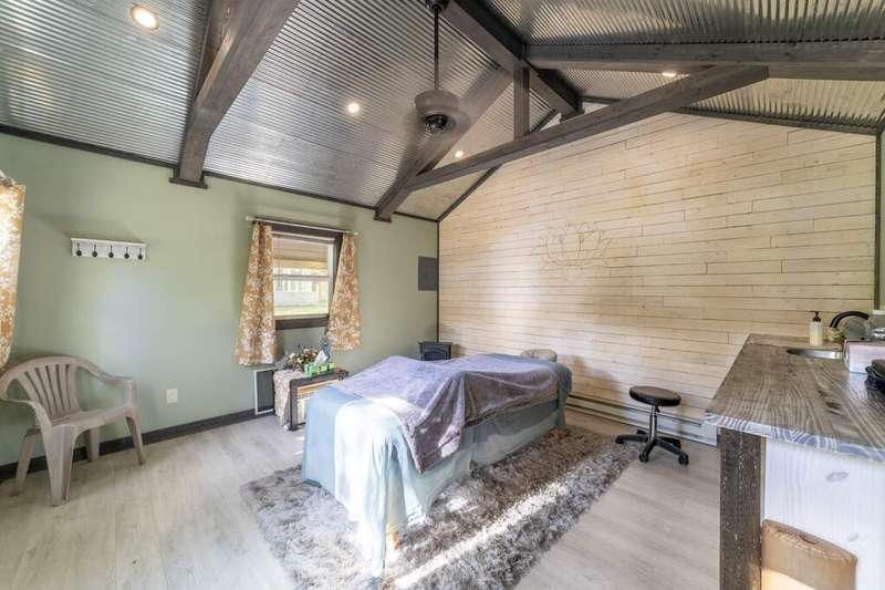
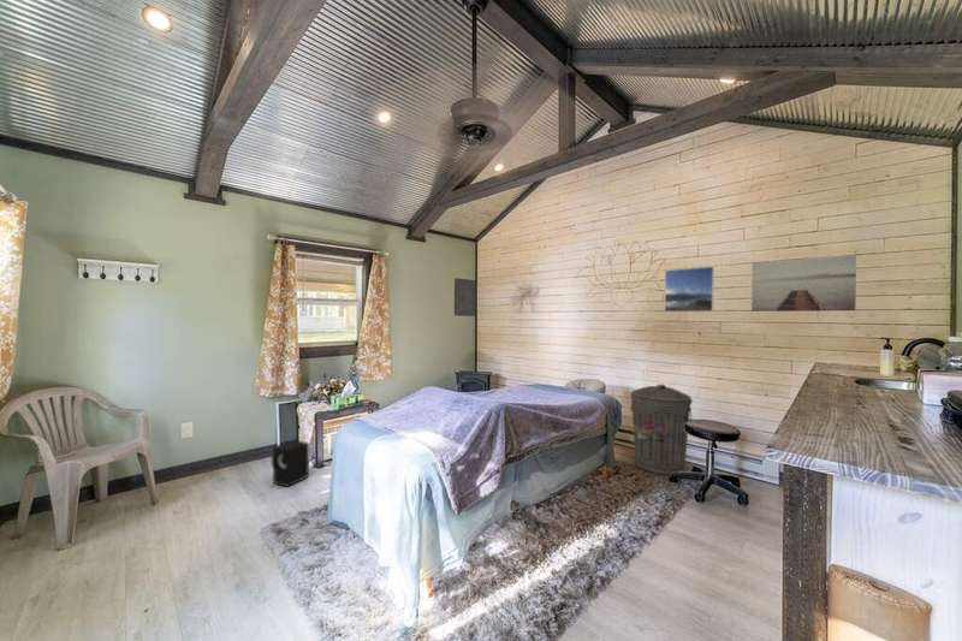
+ wall sculpture (524, 297)
+ wall art (800, 285)
+ speaker (290, 462)
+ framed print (688, 290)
+ trash can (659, 425)
